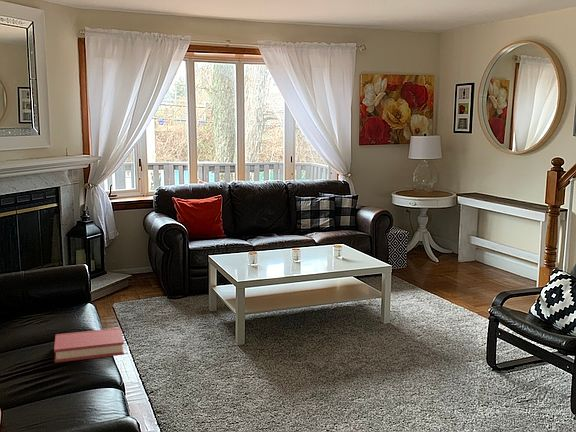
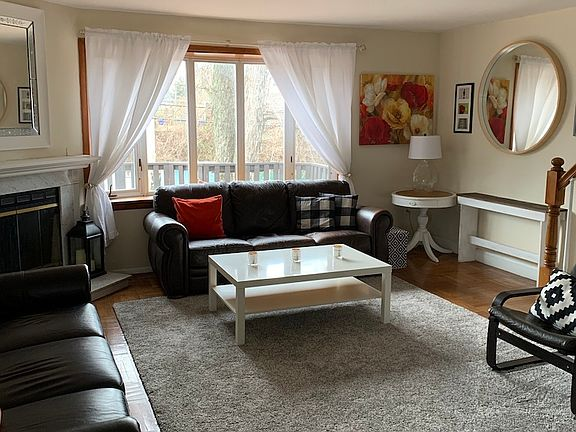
- hardback book (89, 344)
